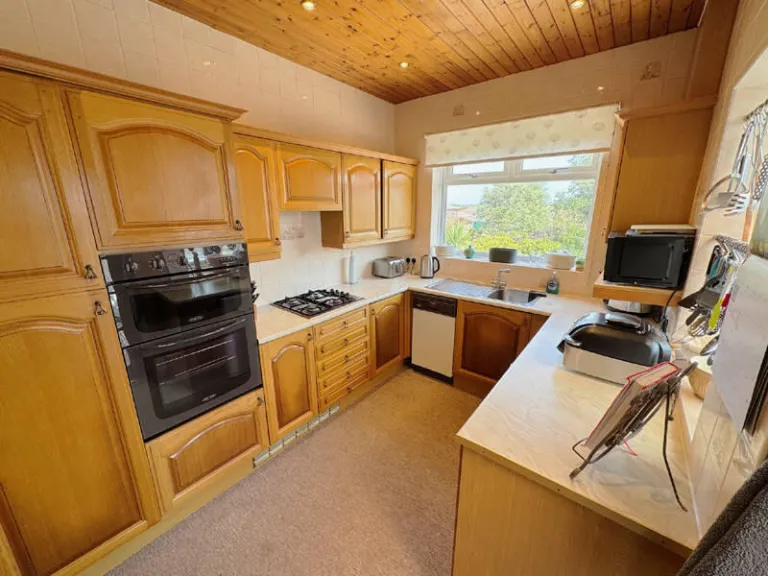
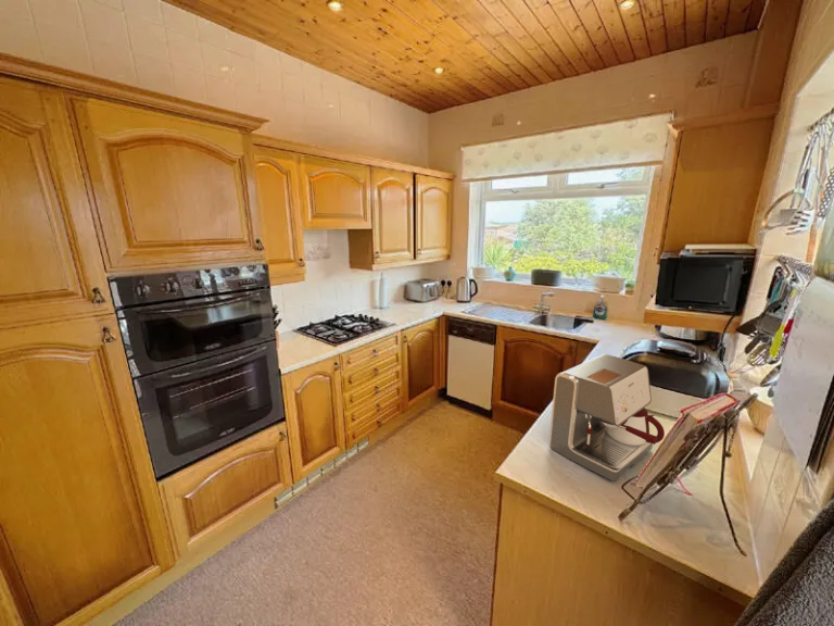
+ coffee maker (604, 409)
